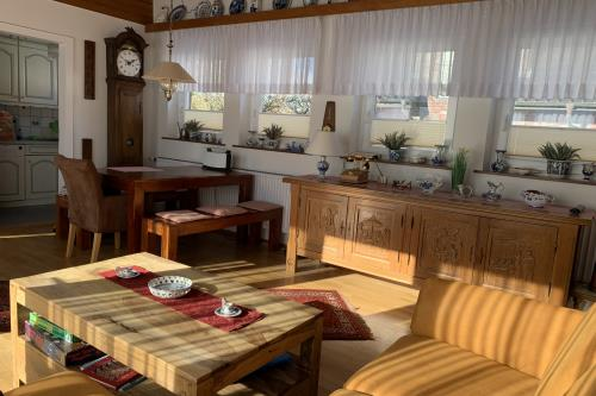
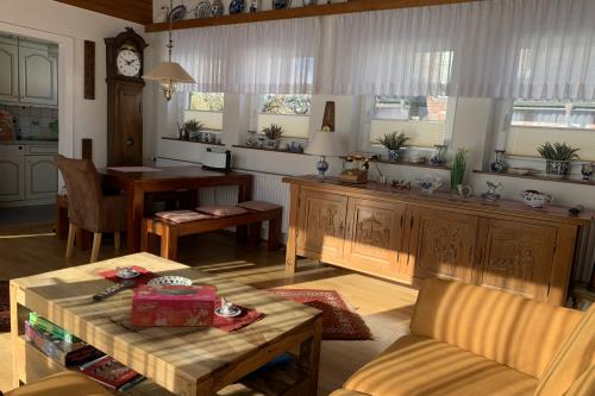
+ remote control (114, 289)
+ tissue box (175, 304)
